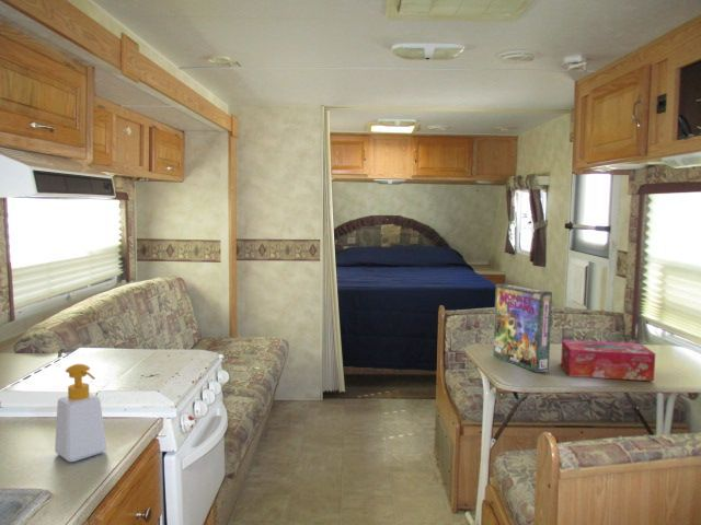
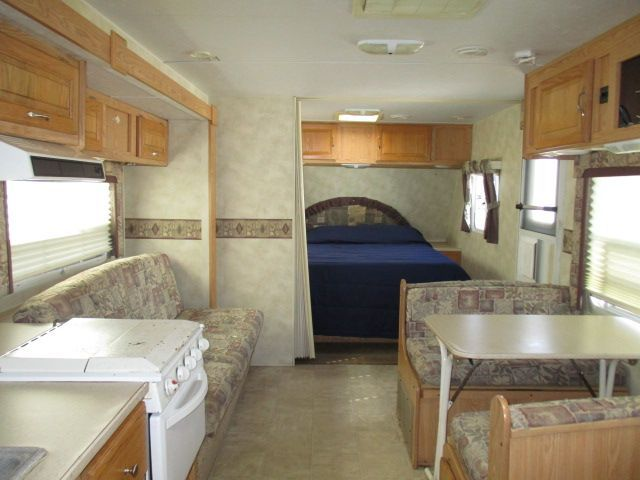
- game box (520, 326)
- soap bottle (82, 410)
- tissue box (606, 359)
